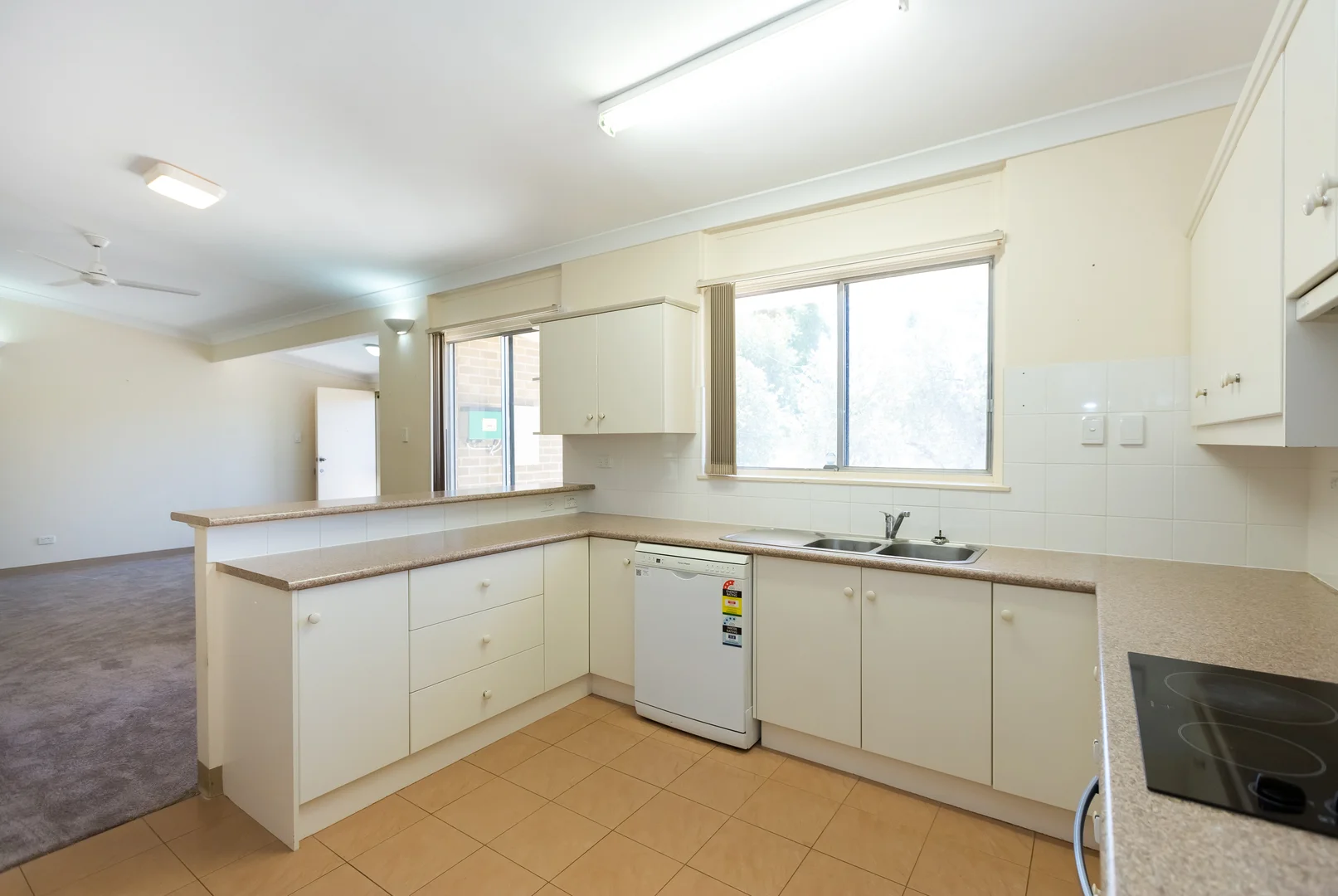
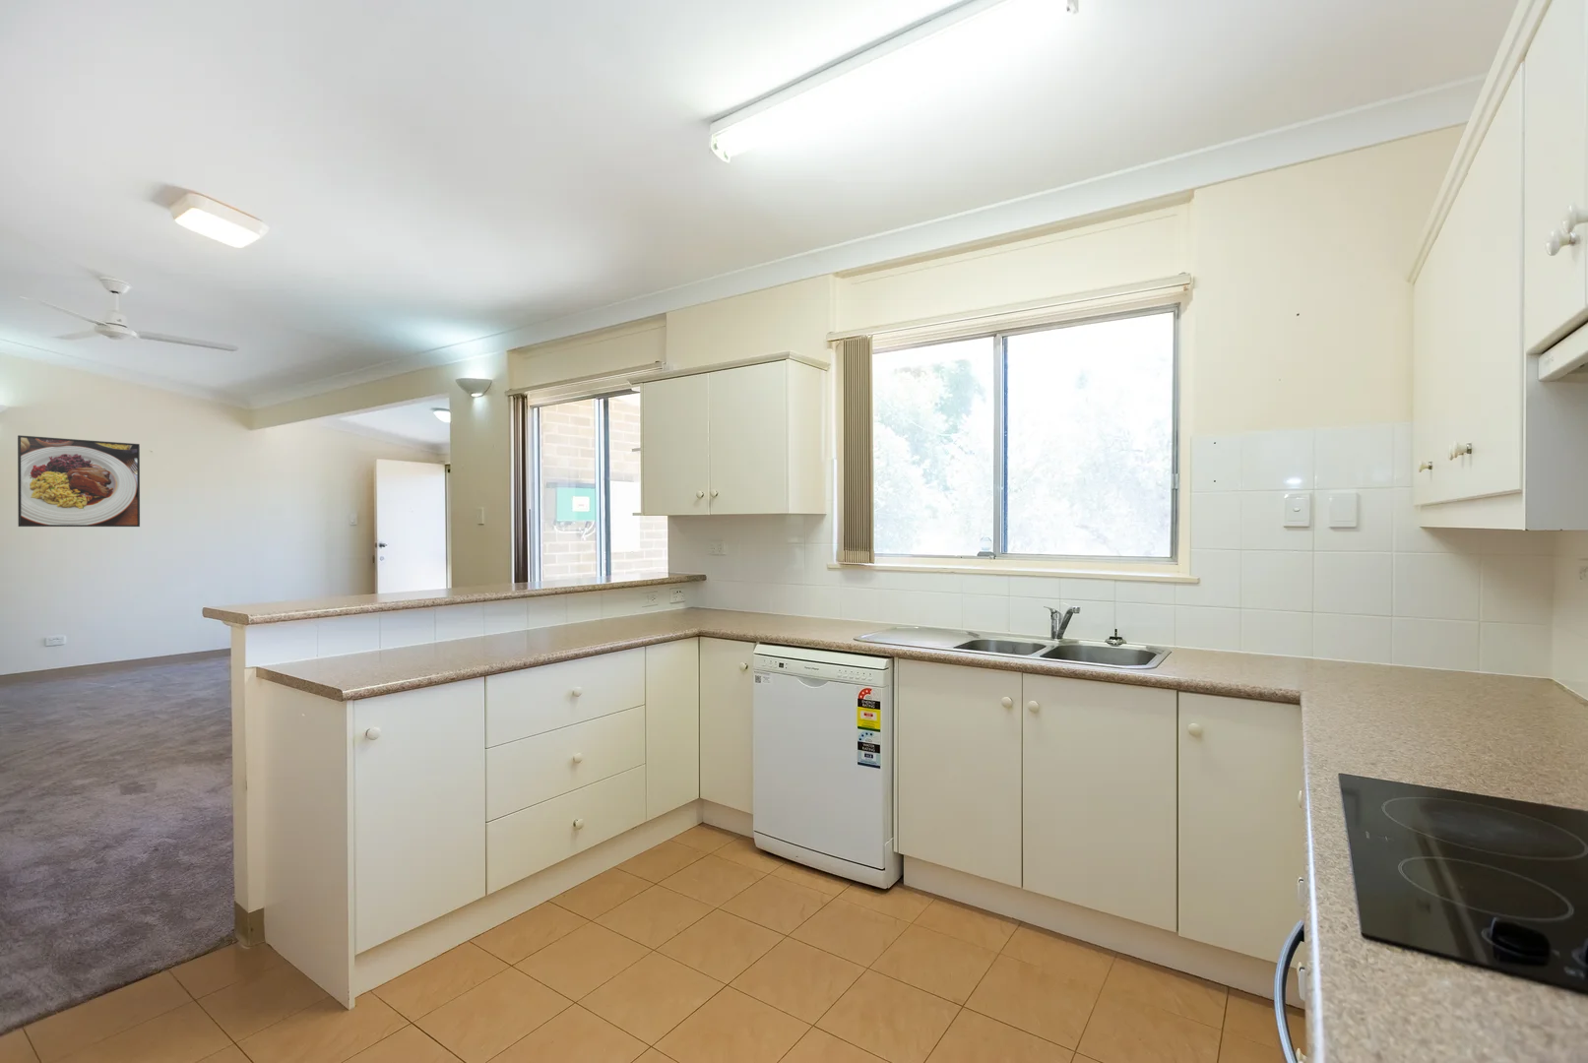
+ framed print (82, 483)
